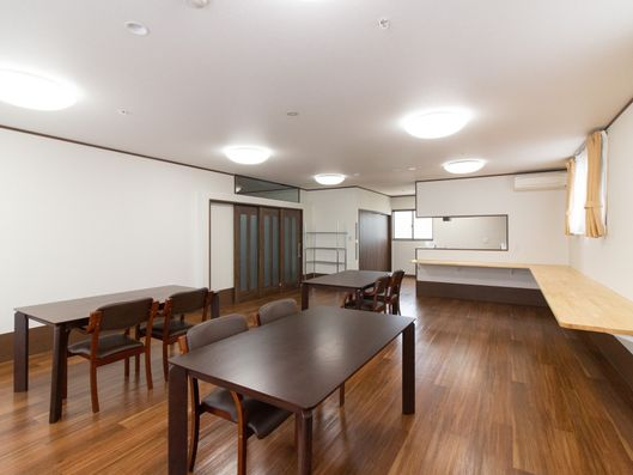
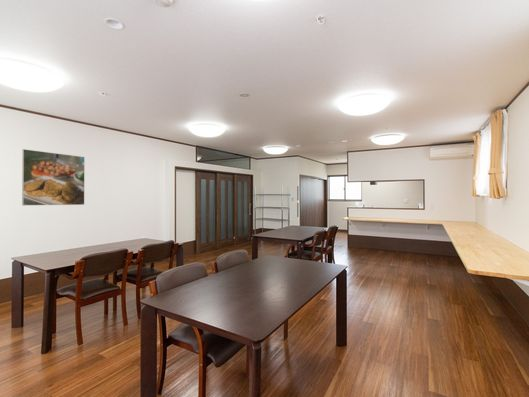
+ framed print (55, 179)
